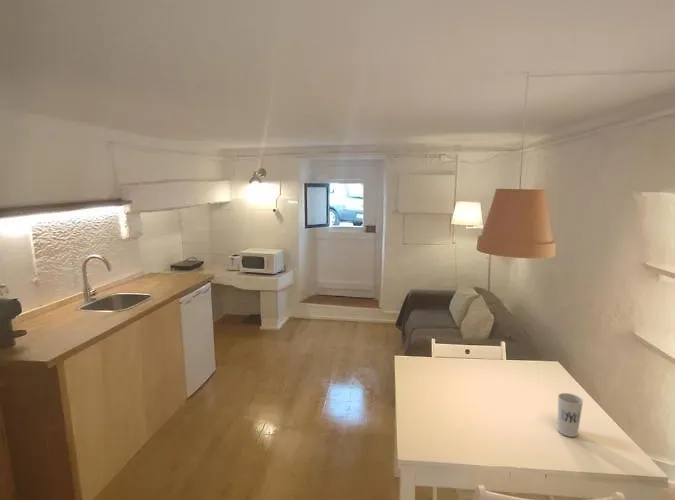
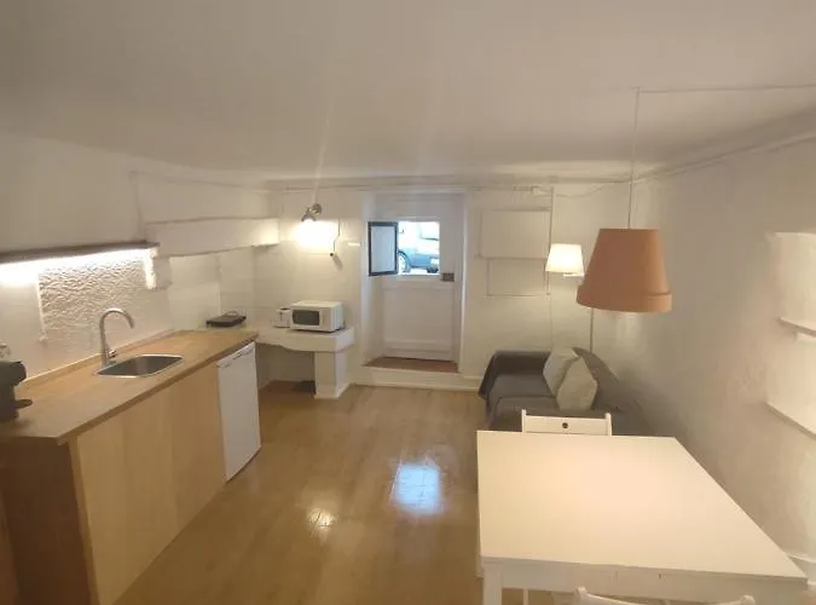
- cup (568, 415)
